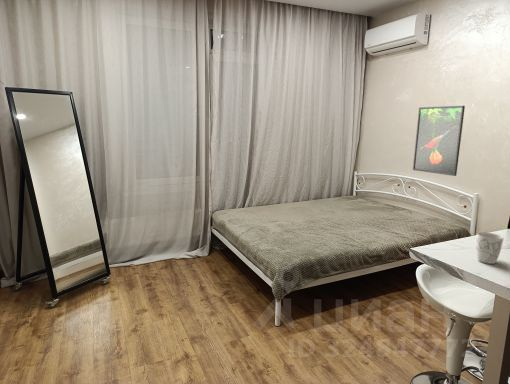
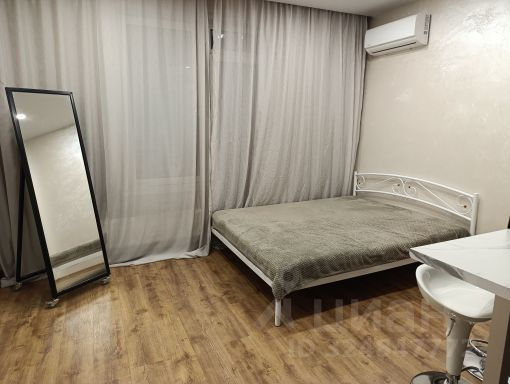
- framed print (436, 140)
- mug (489, 247)
